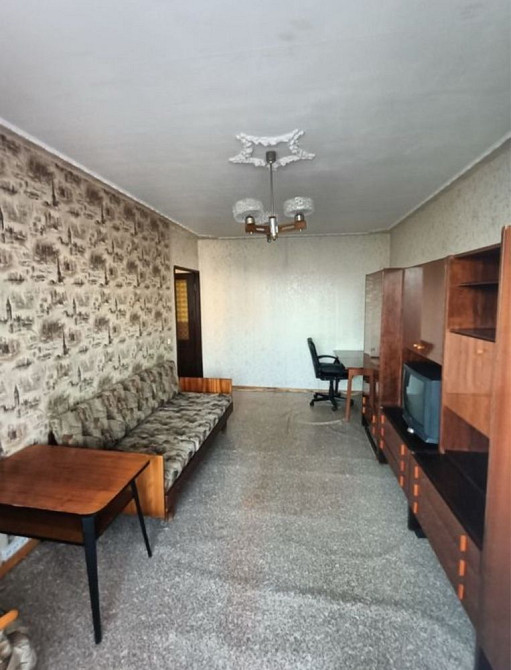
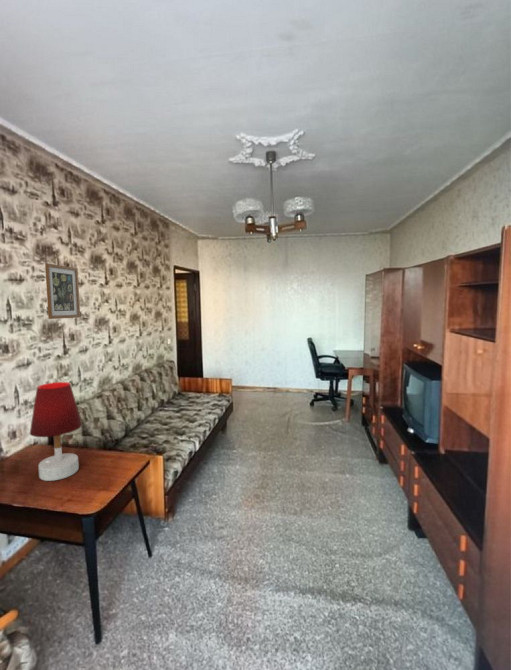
+ wall art (63, 292)
+ table lamp (56, 429)
